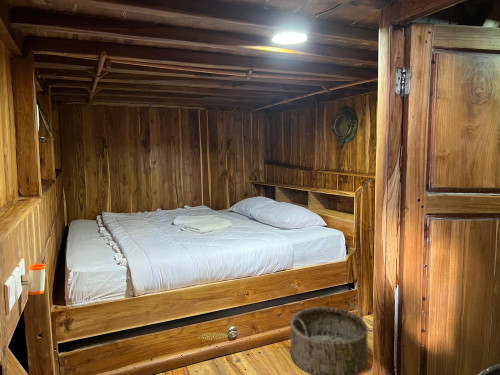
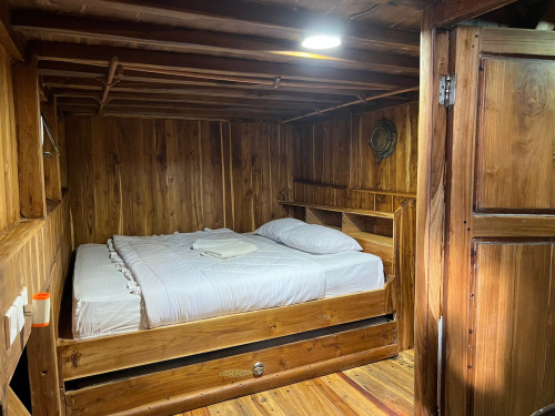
- basket (328, 333)
